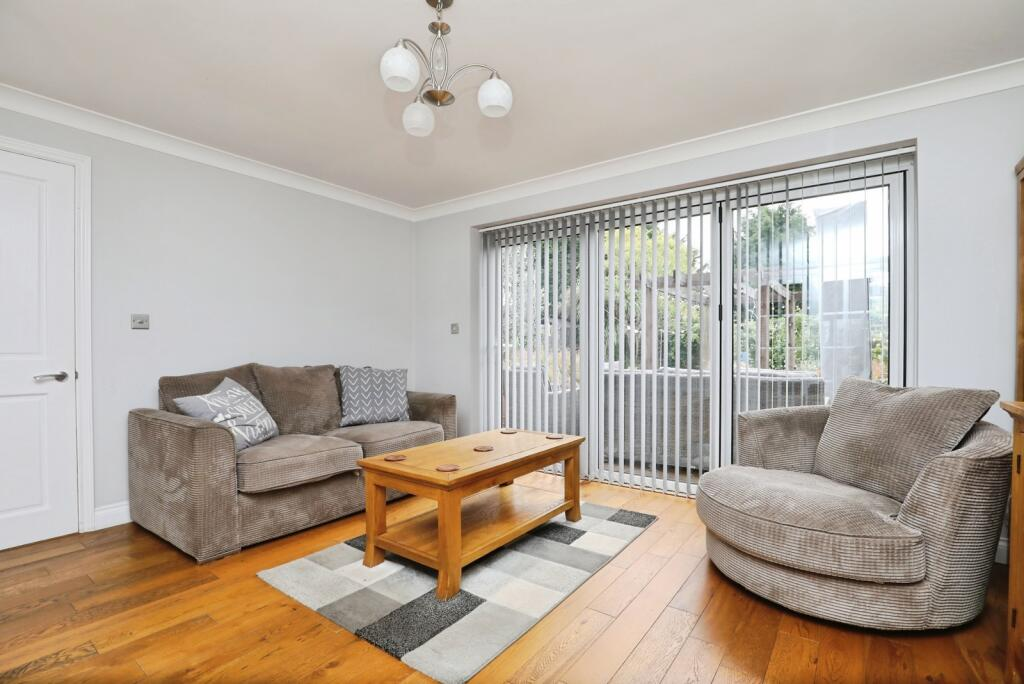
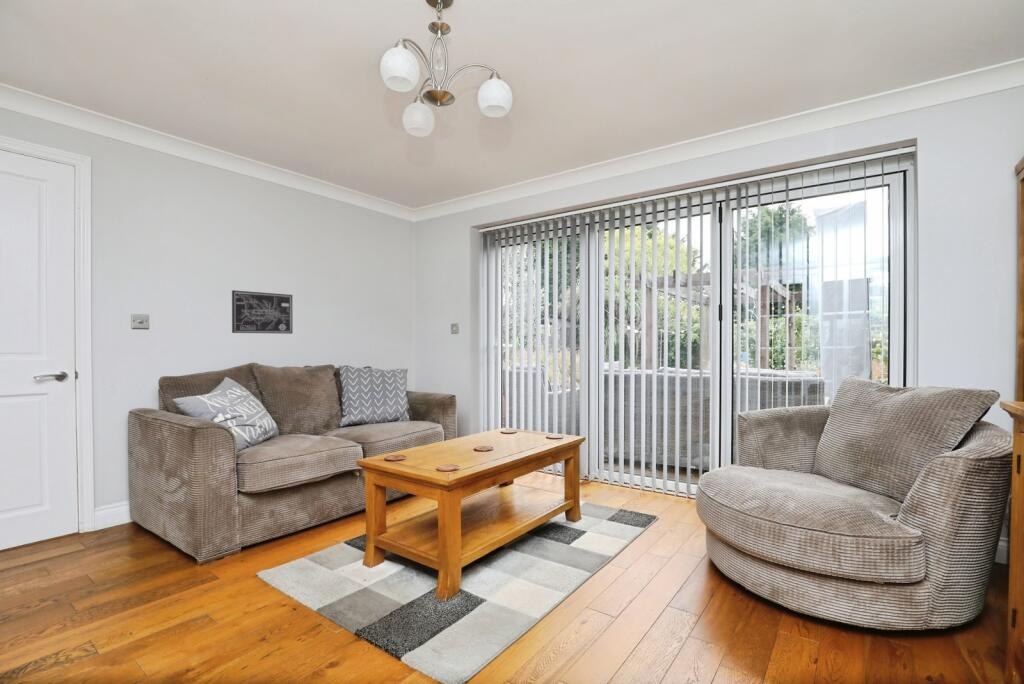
+ wall art (263, 313)
